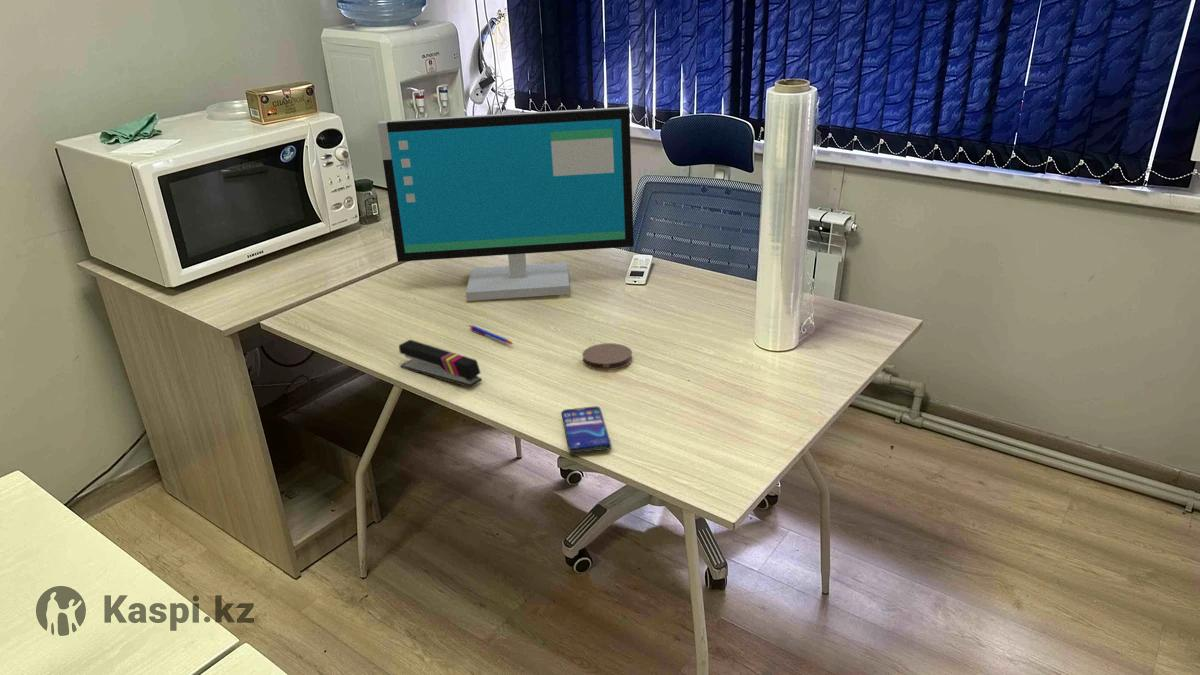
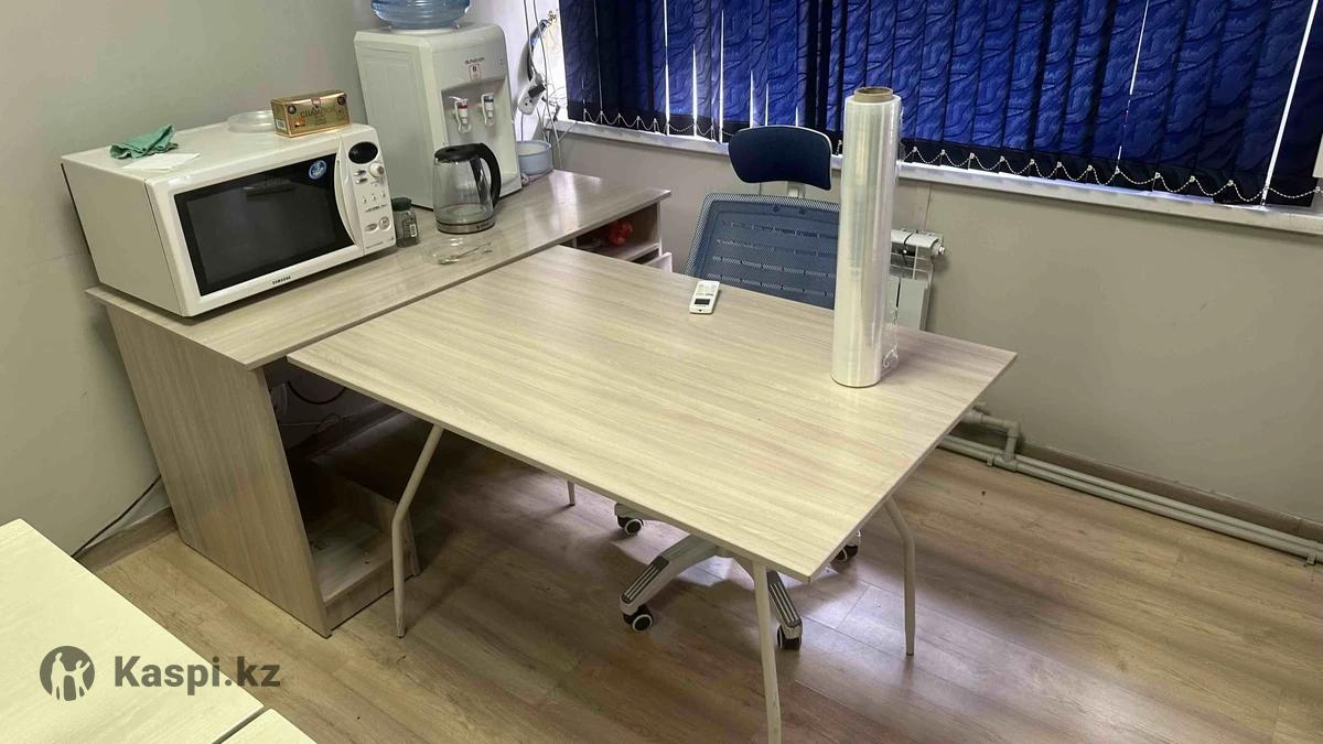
- coaster (607, 356)
- stapler (439, 362)
- computer monitor (512, 203)
- pen (491, 334)
- smartphone (585, 428)
